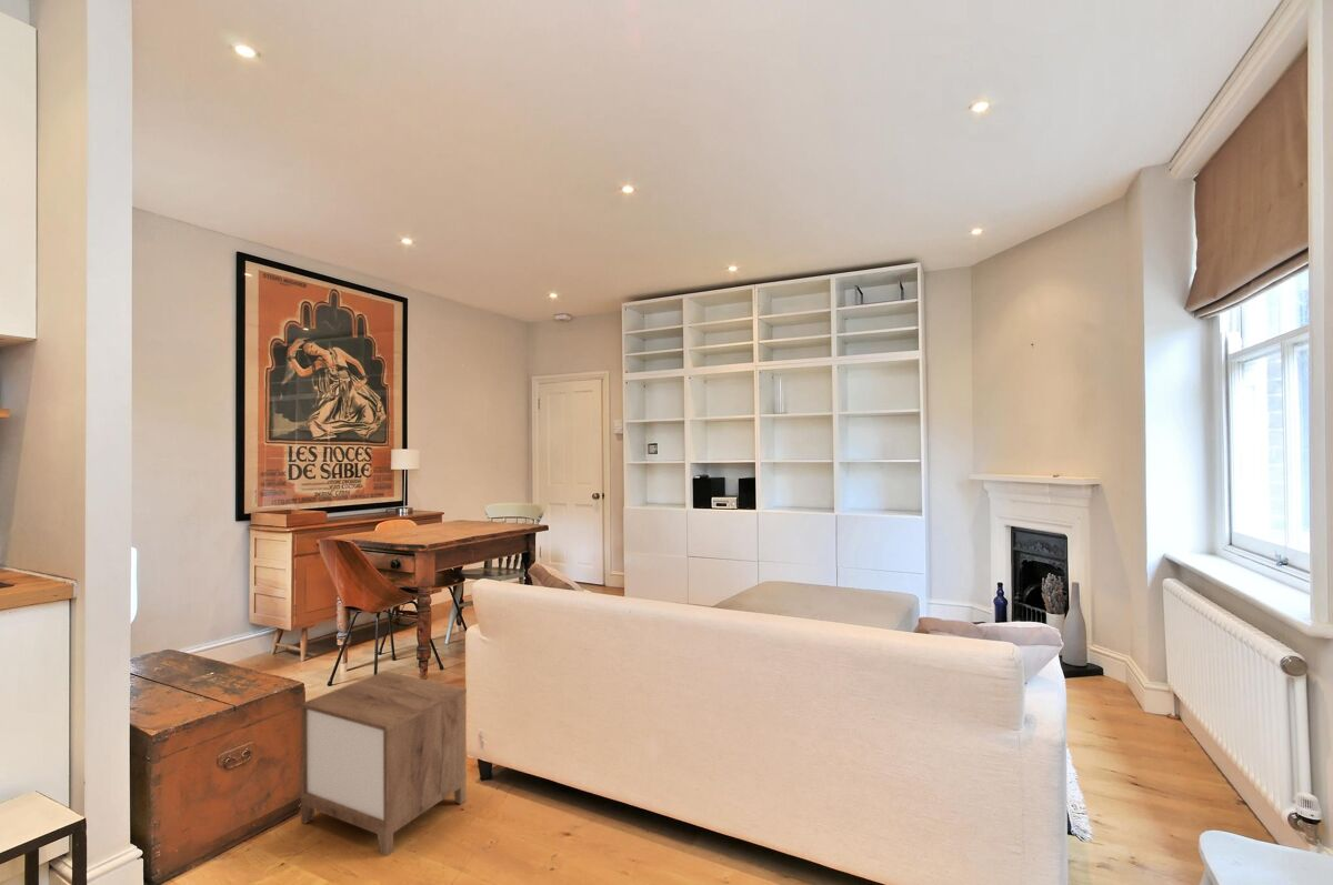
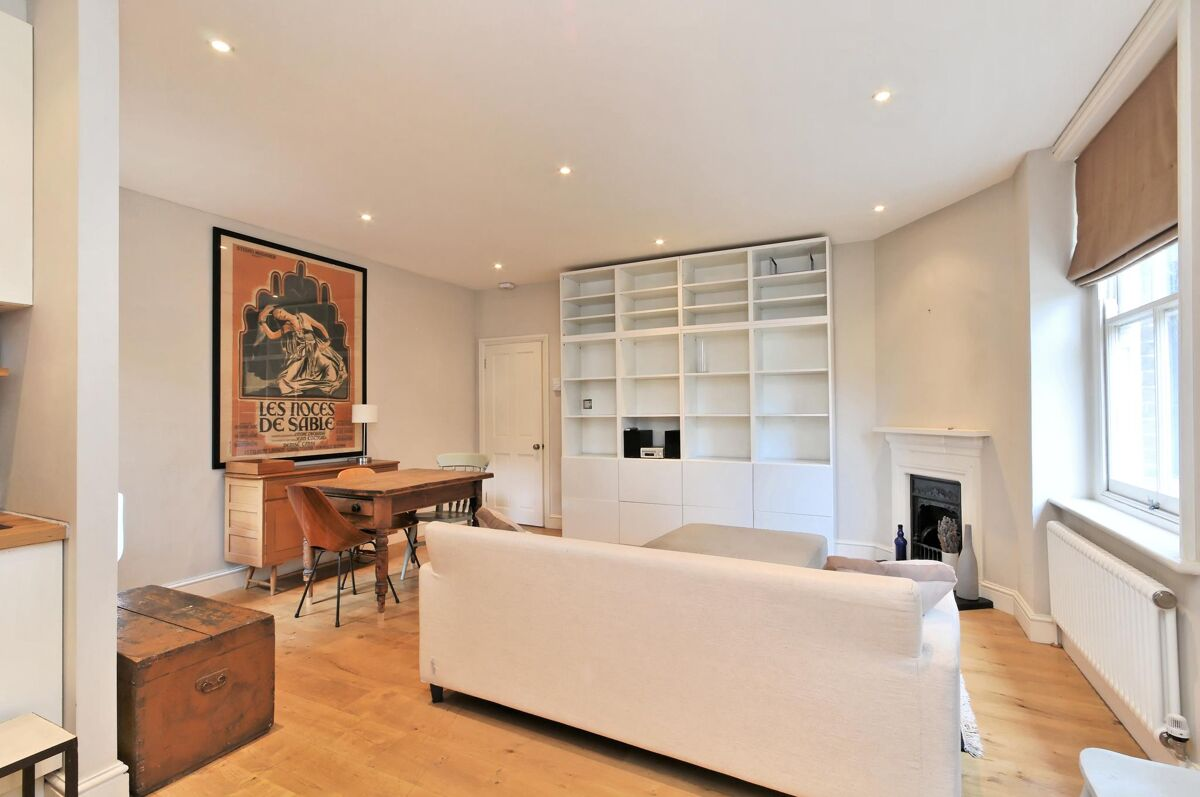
- nightstand (385, 753)
